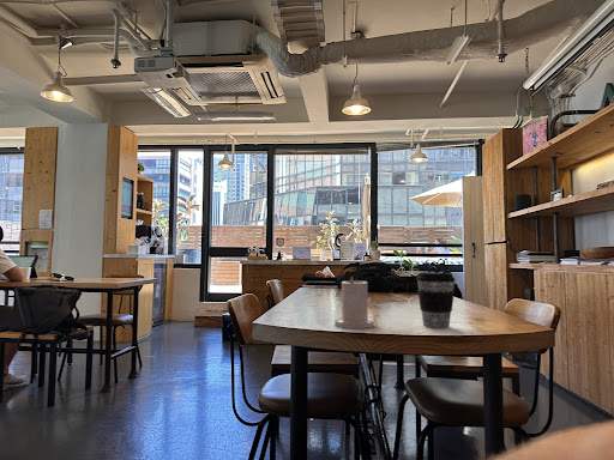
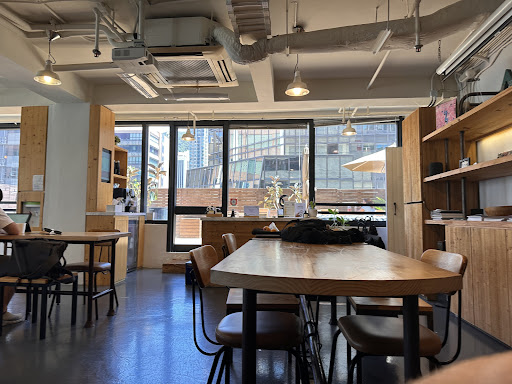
- candle (354, 299)
- coffee cup (435, 298)
